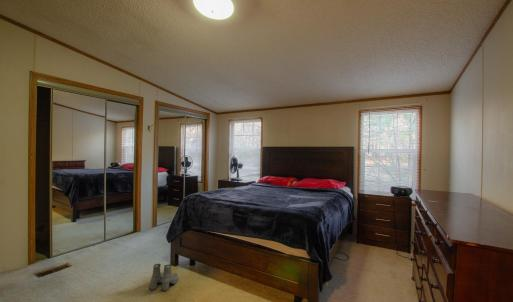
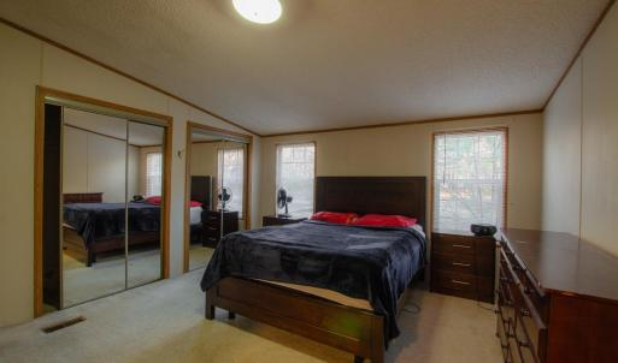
- boots (164, 273)
